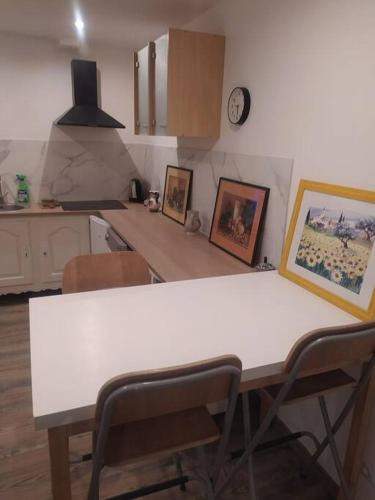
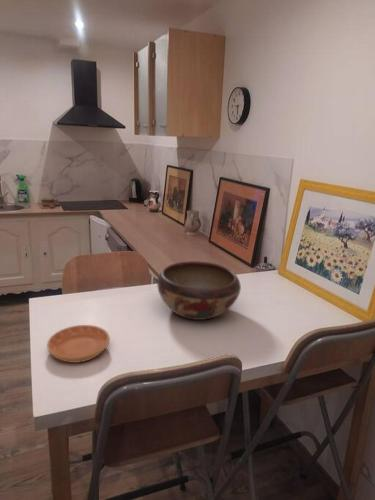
+ saucer (79, 344)
+ decorative bowl (198, 291)
